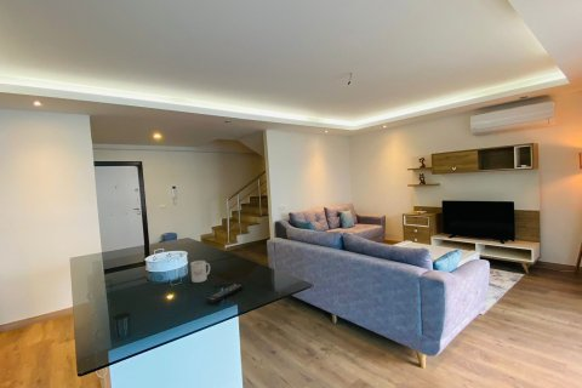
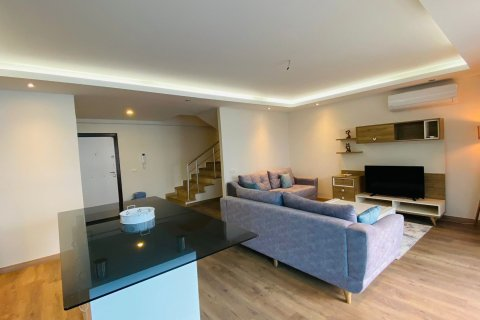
- remote control (226, 292)
- mug (200, 270)
